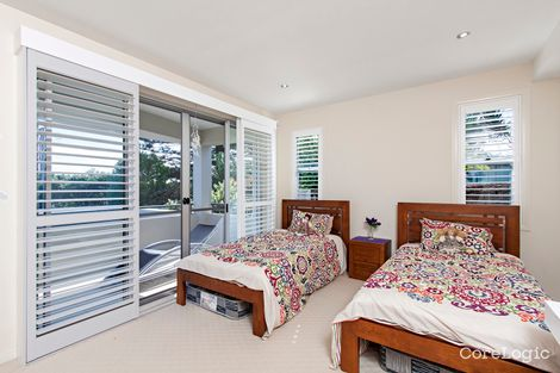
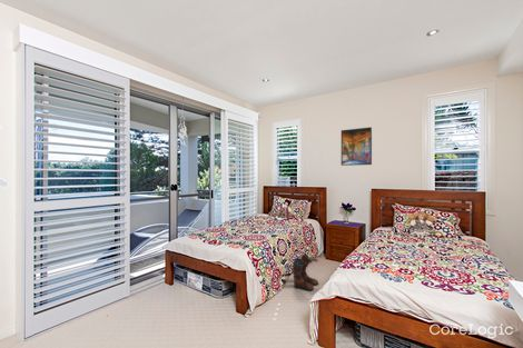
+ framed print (355, 147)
+ boots (305, 269)
